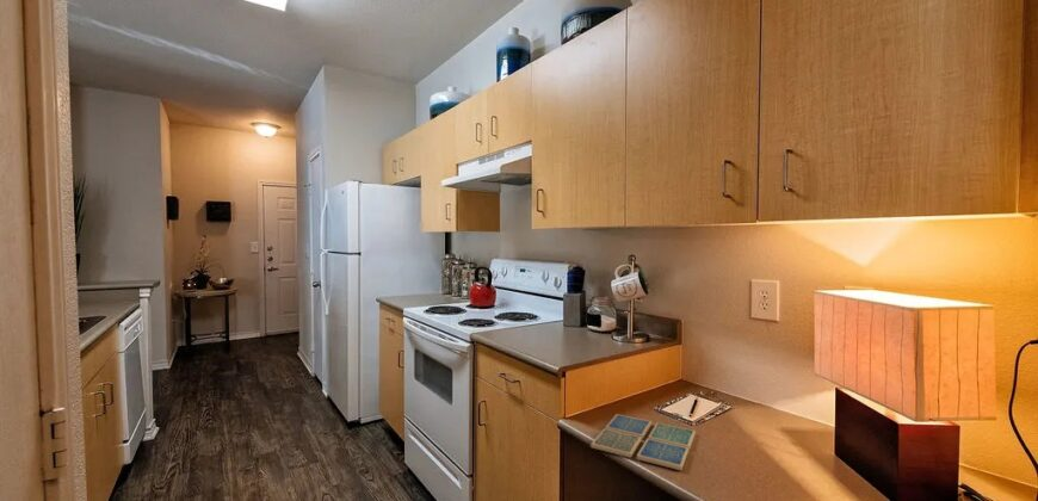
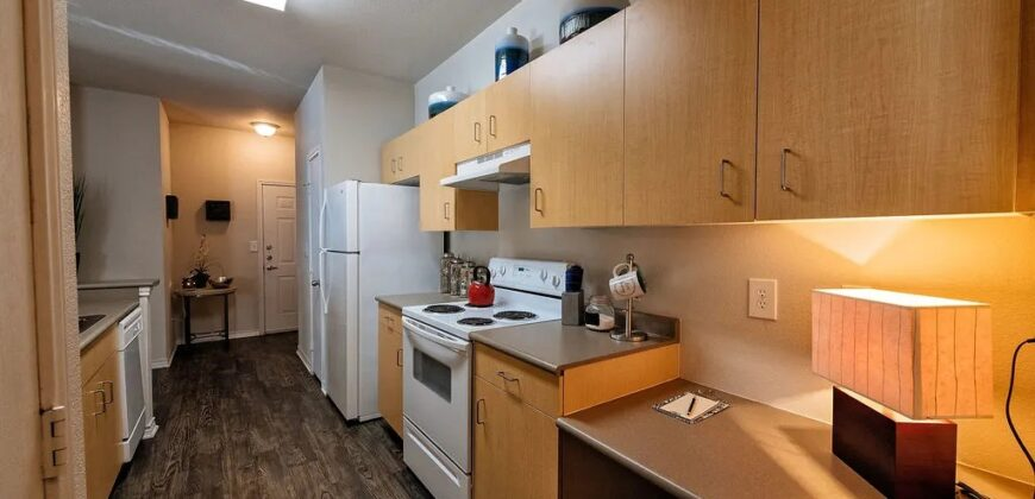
- drink coaster (645, 440)
